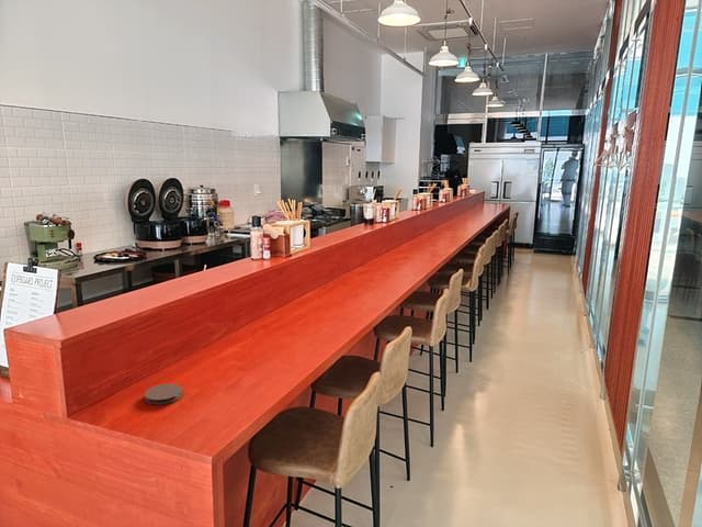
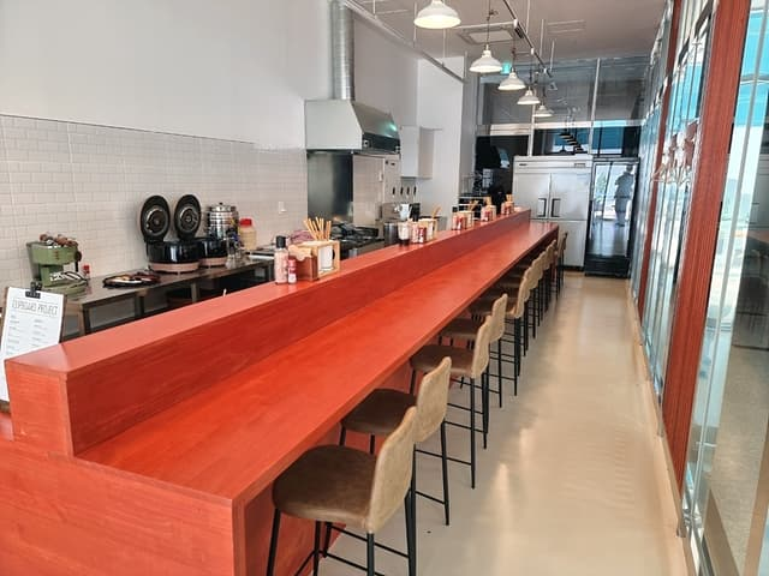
- coaster (163, 393)
